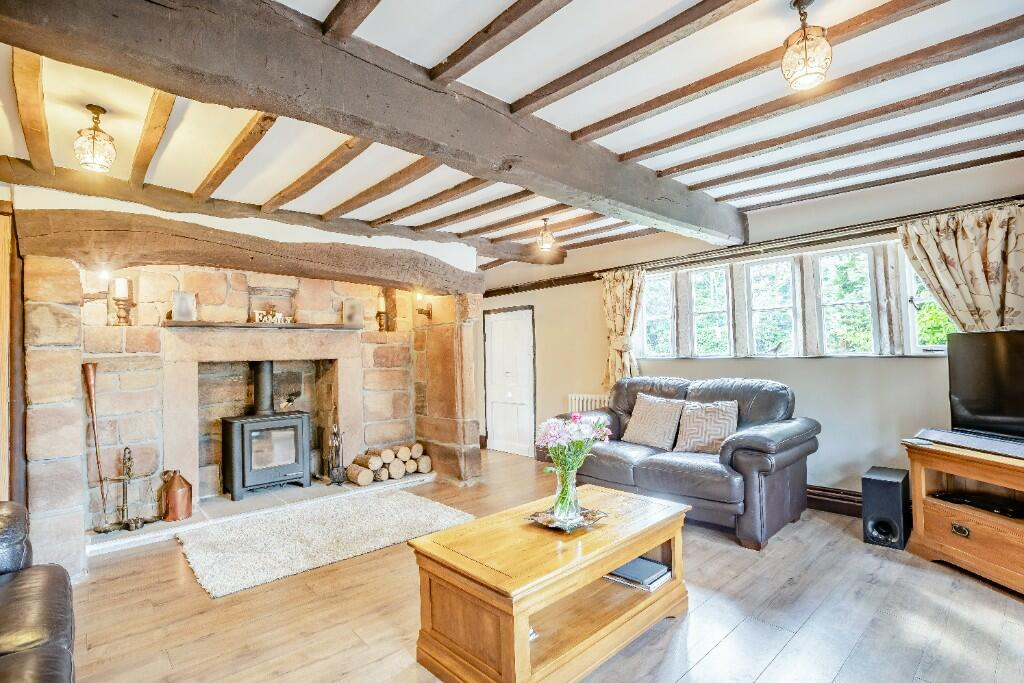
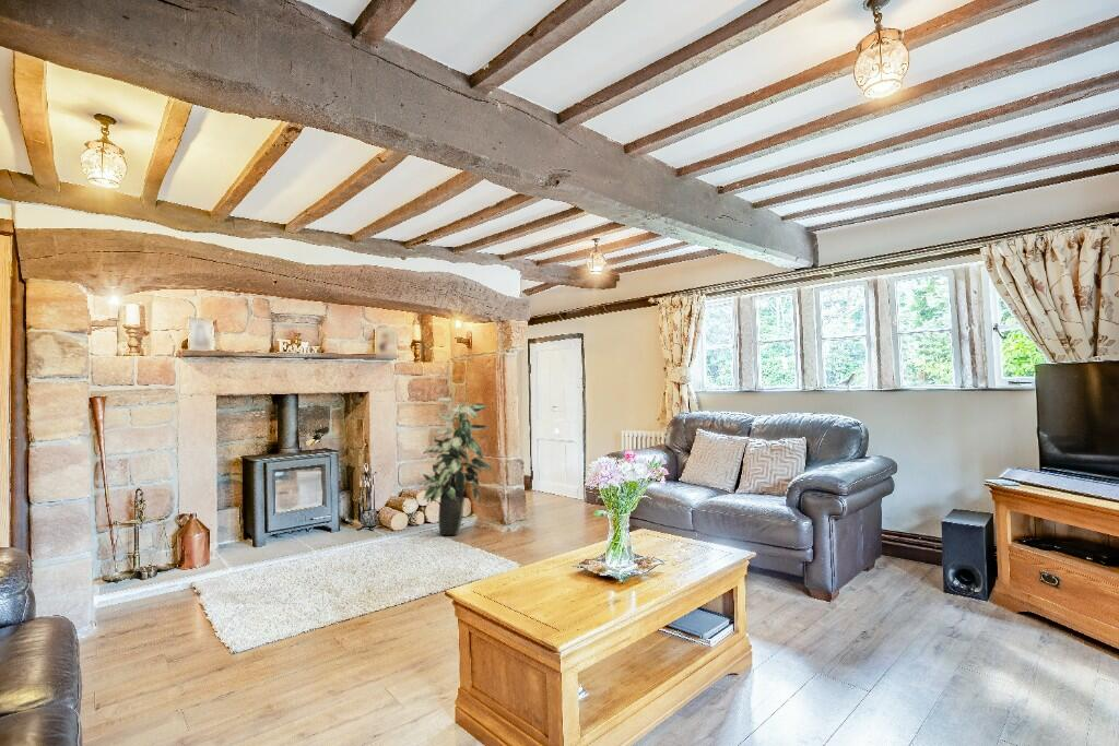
+ indoor plant (454, 464)
